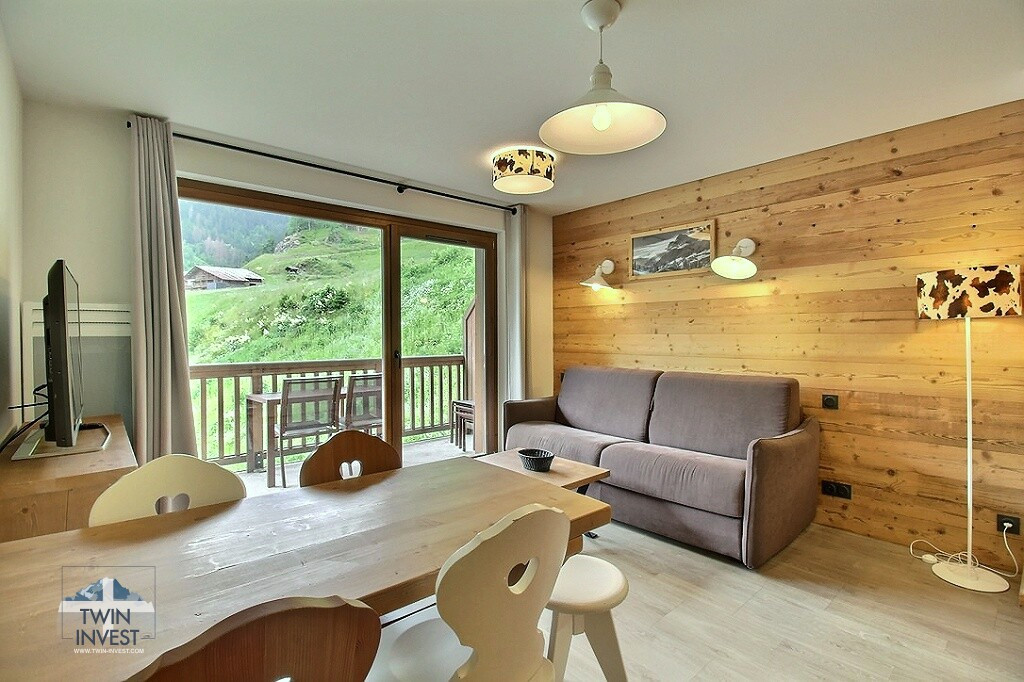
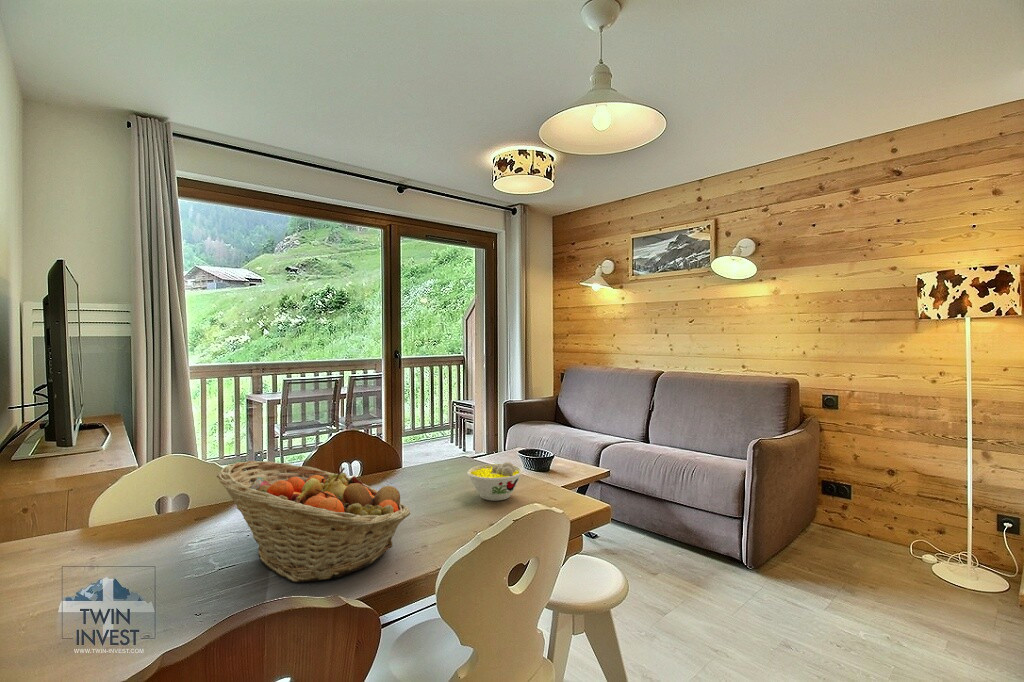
+ bowl (495, 479)
+ fruit basket (316, 505)
